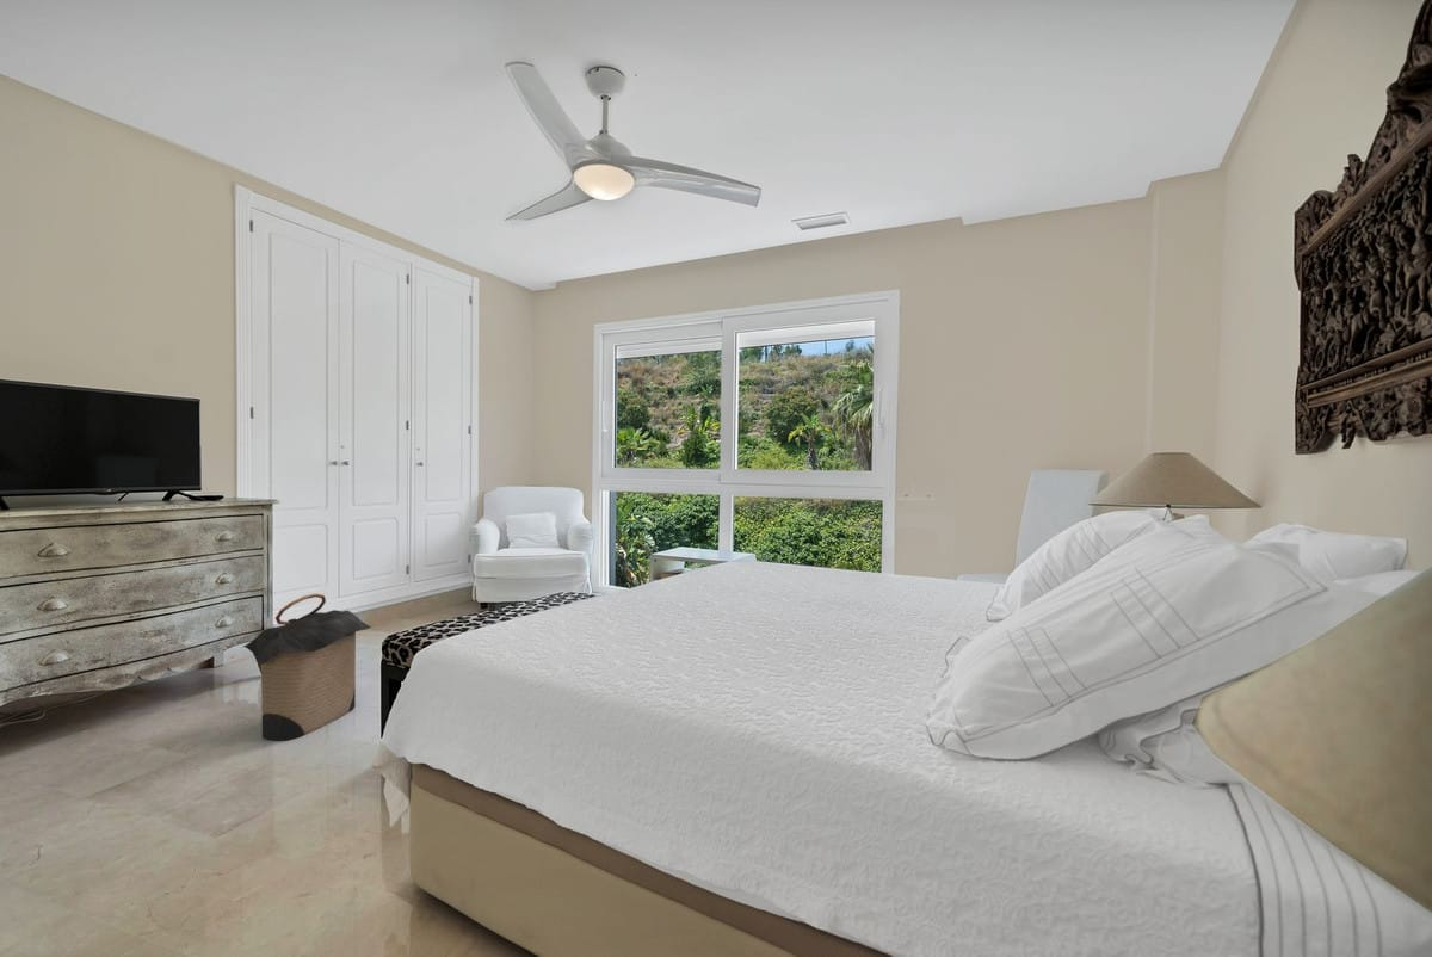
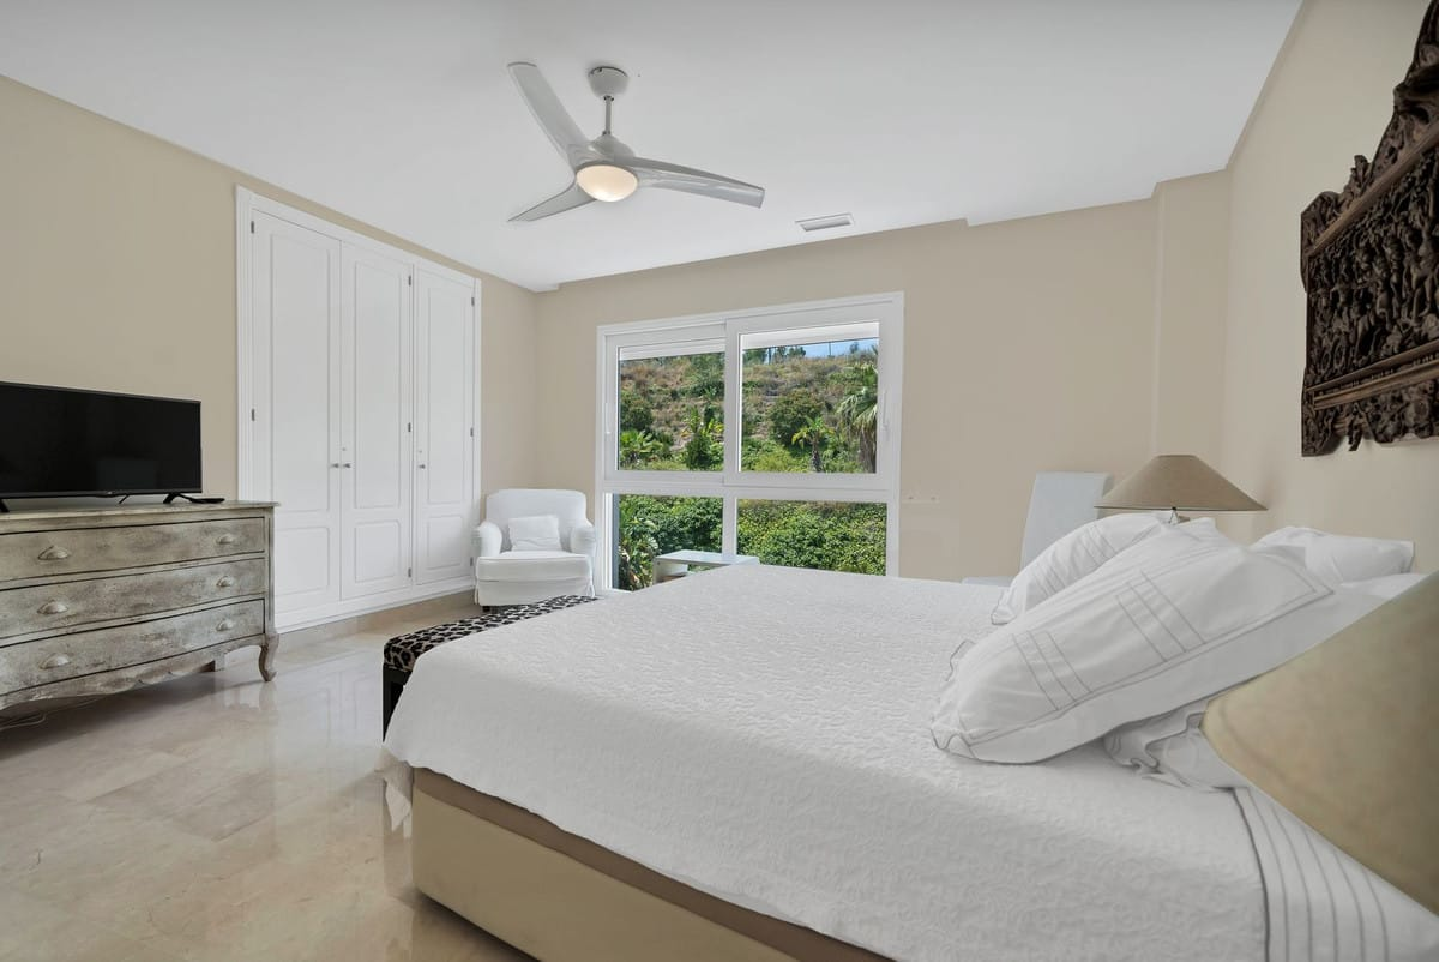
- laundry hamper (310, 655)
